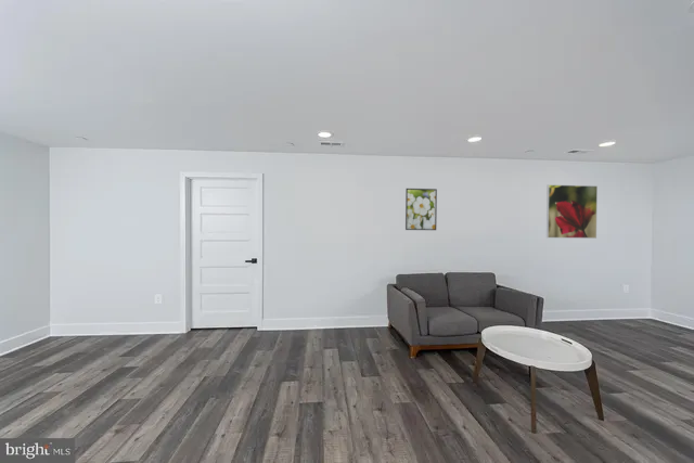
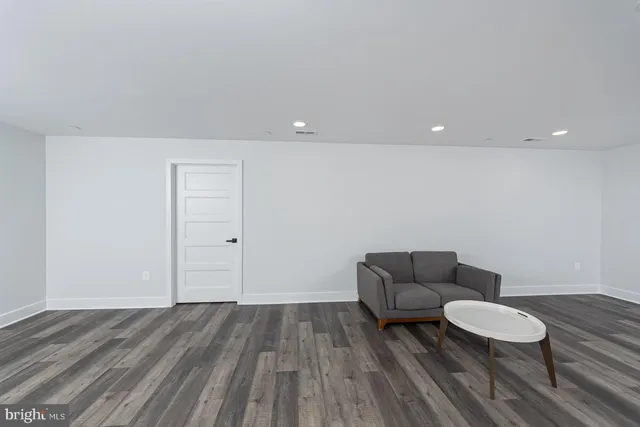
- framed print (571, 211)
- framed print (421, 209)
